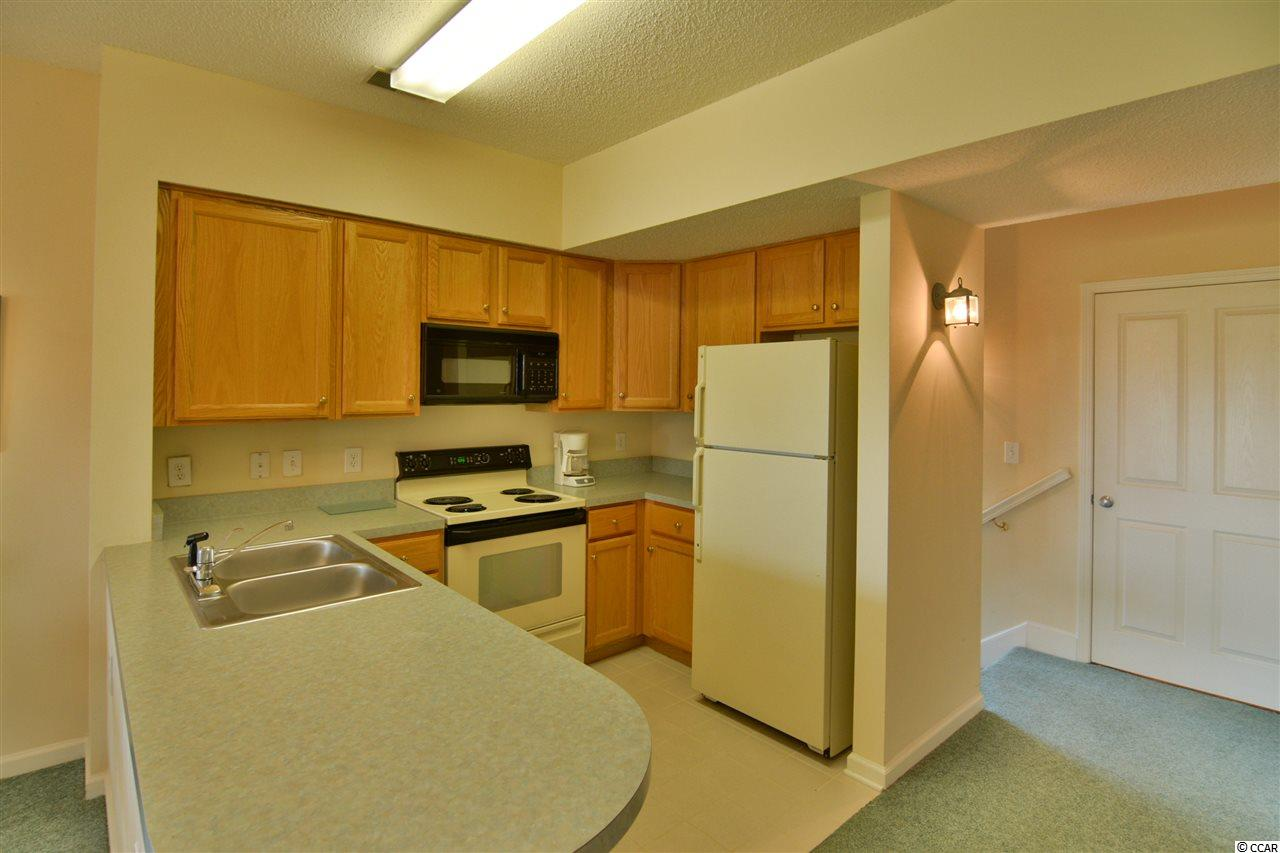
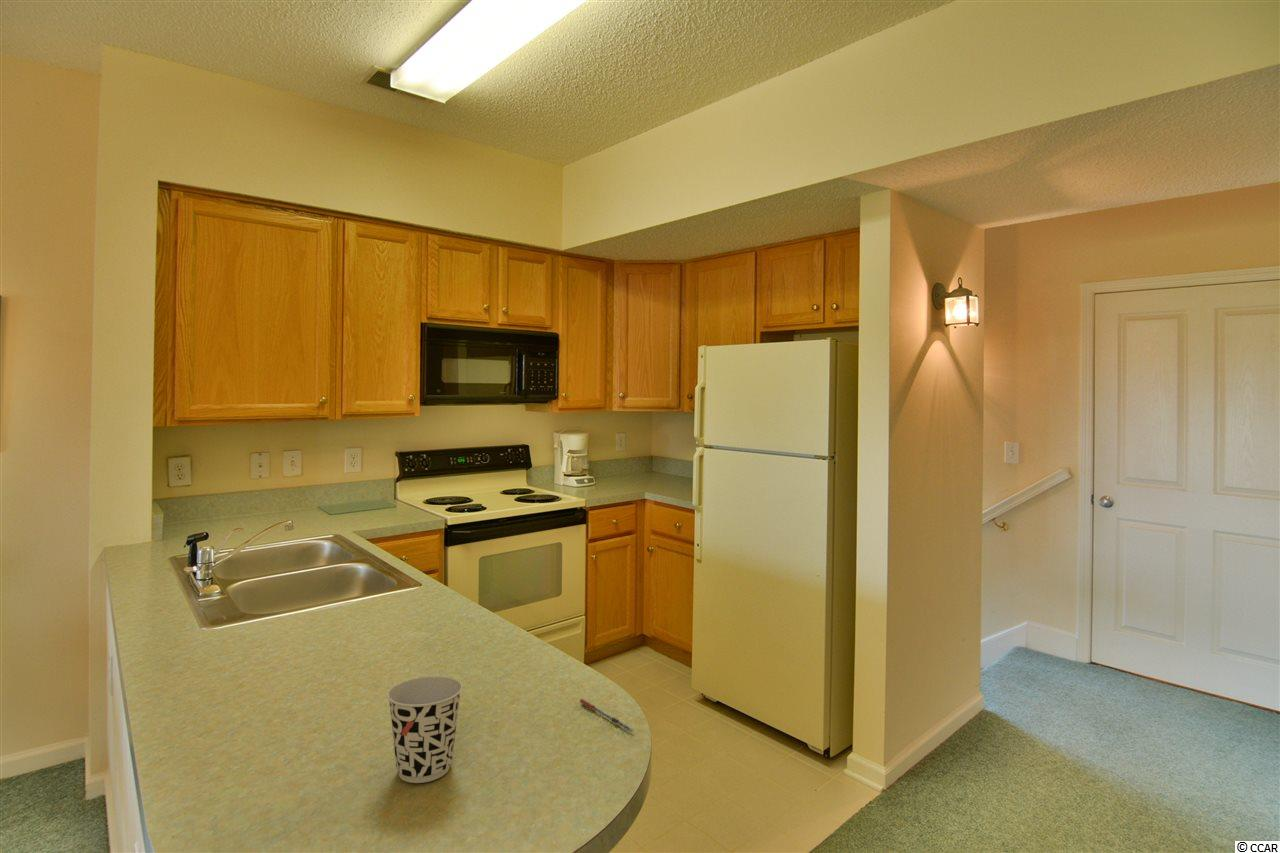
+ pen (605, 714)
+ cup (424, 729)
